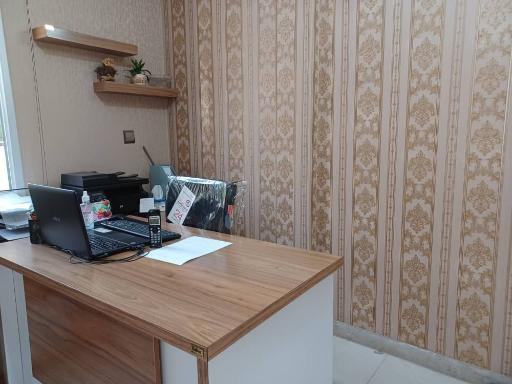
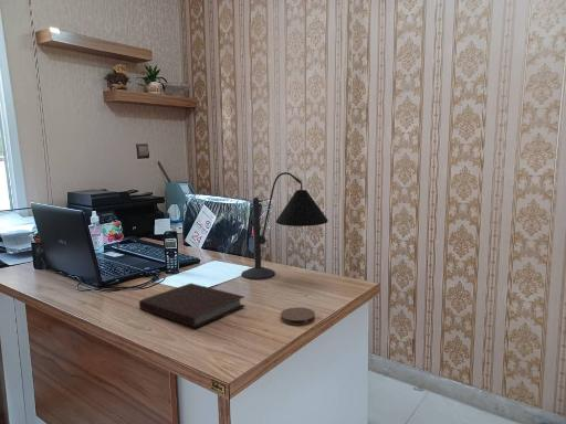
+ notebook (192, 303)
+ coaster (297, 316)
+ desk lamp (281, 224)
